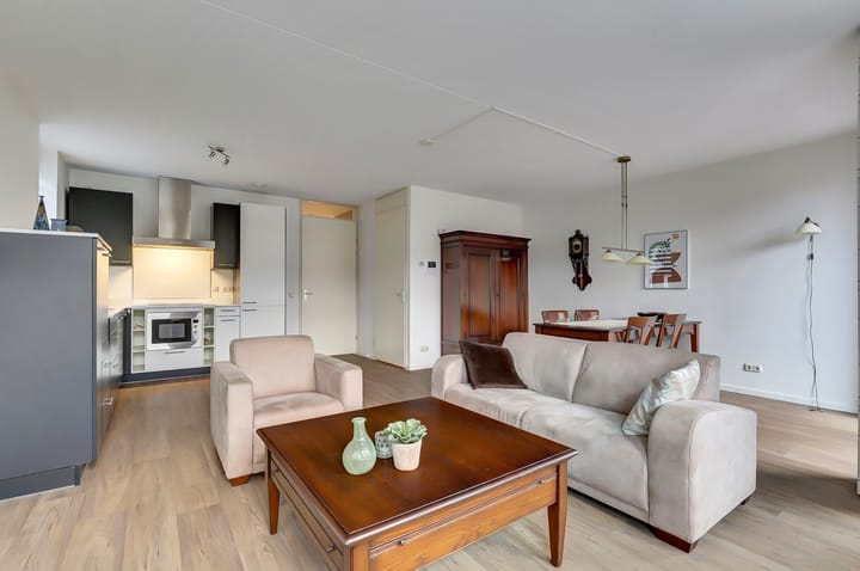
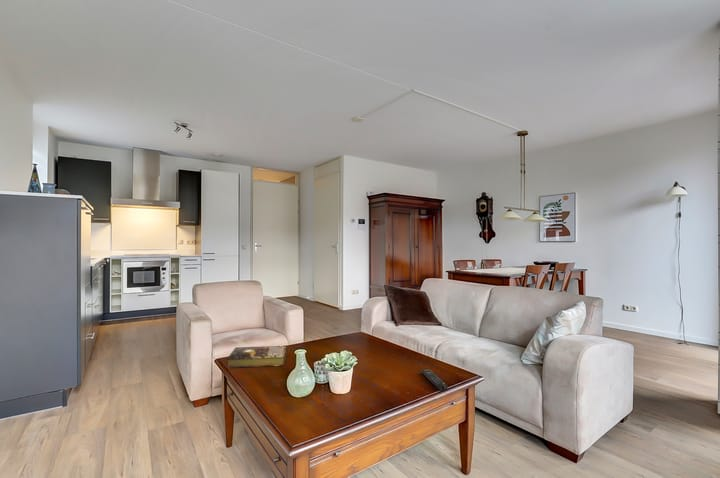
+ book (258, 355)
+ remote control (433, 378)
